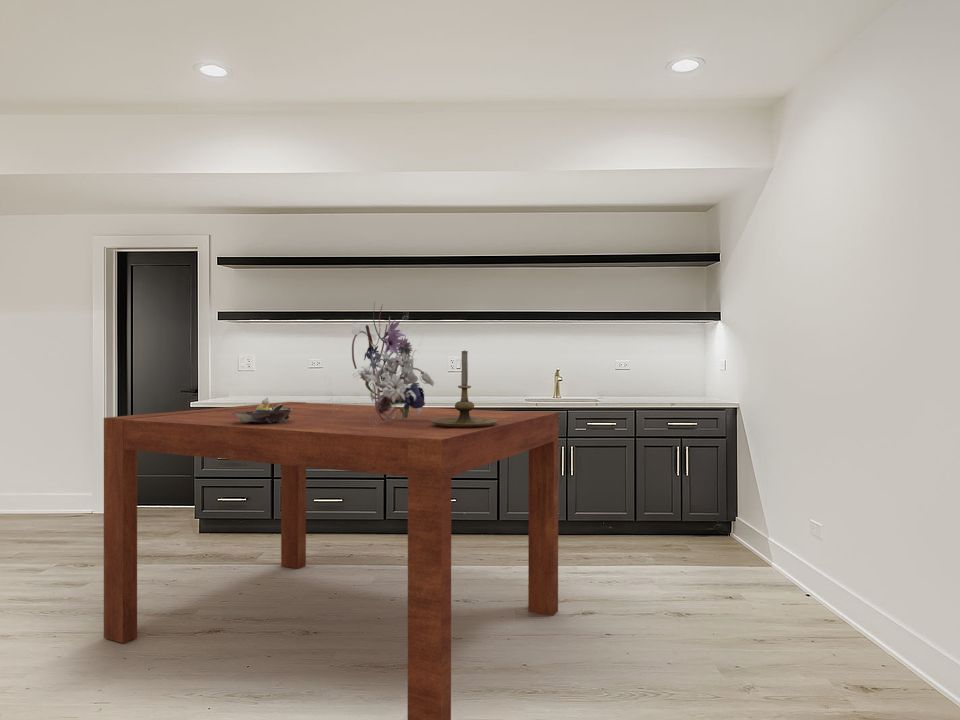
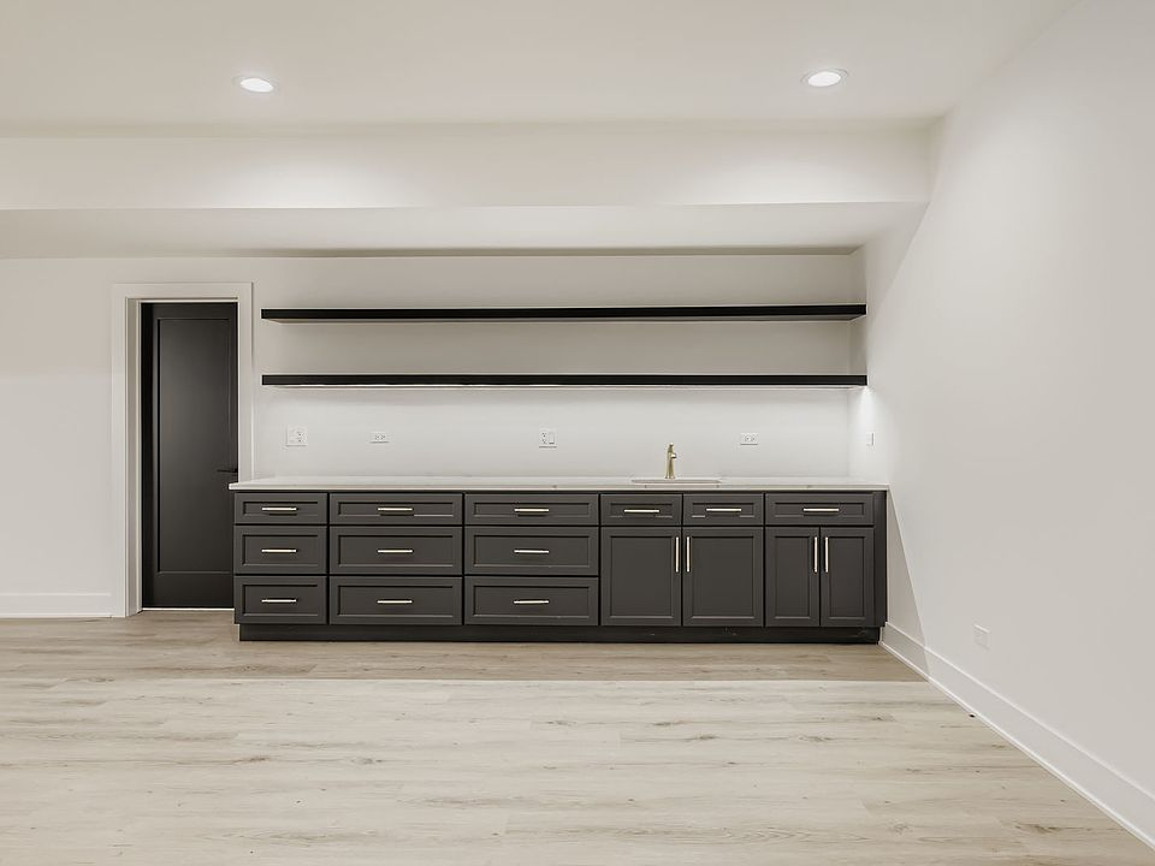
- candle holder (464, 387)
- decorative bowl (269, 408)
- bouquet (383, 357)
- dining table (305, 519)
